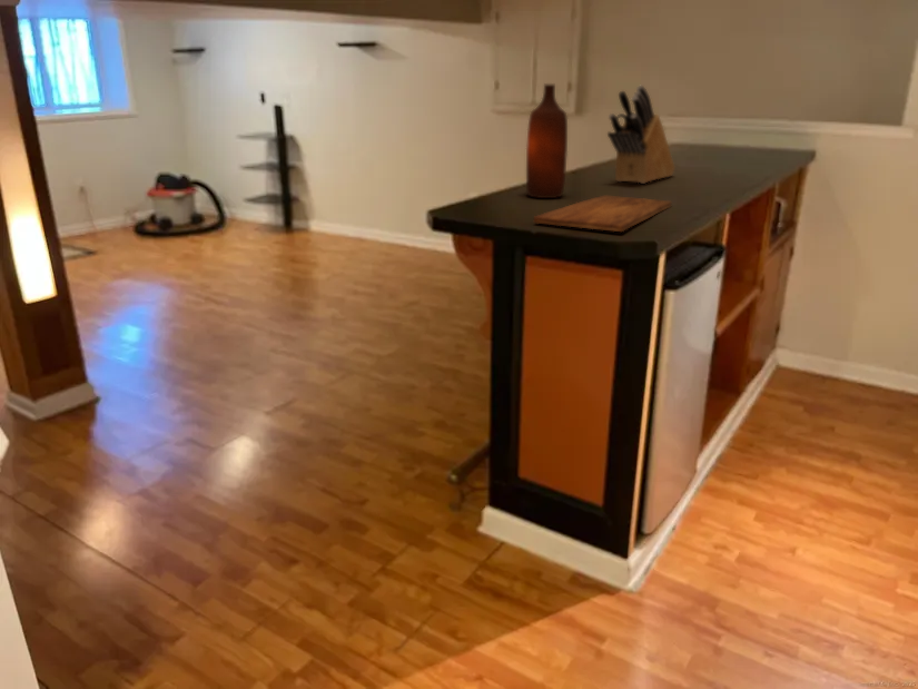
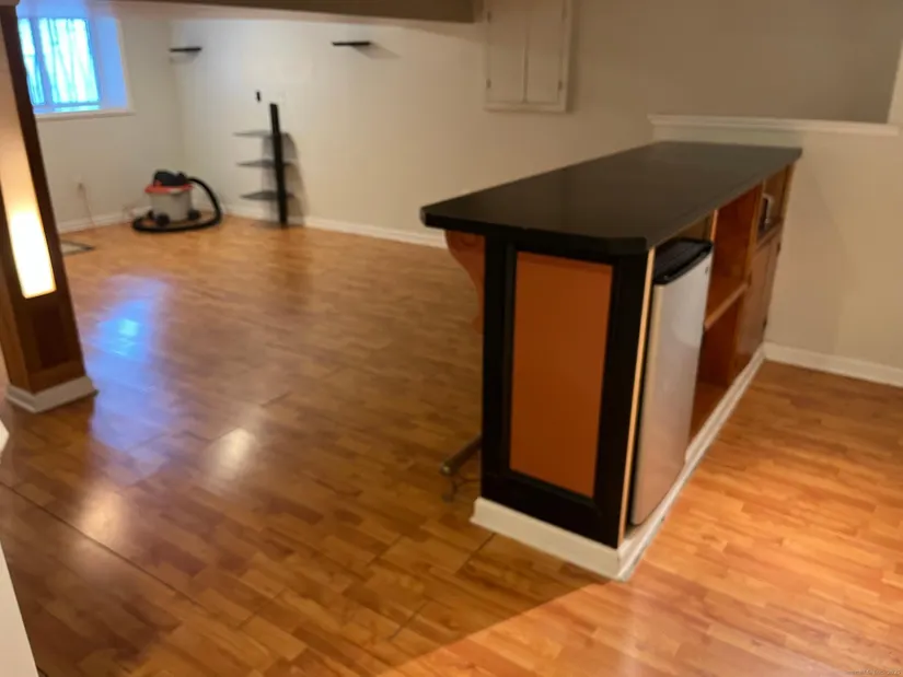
- cutting board (608, 210)
- knife block (643, 134)
- bottle (546, 140)
